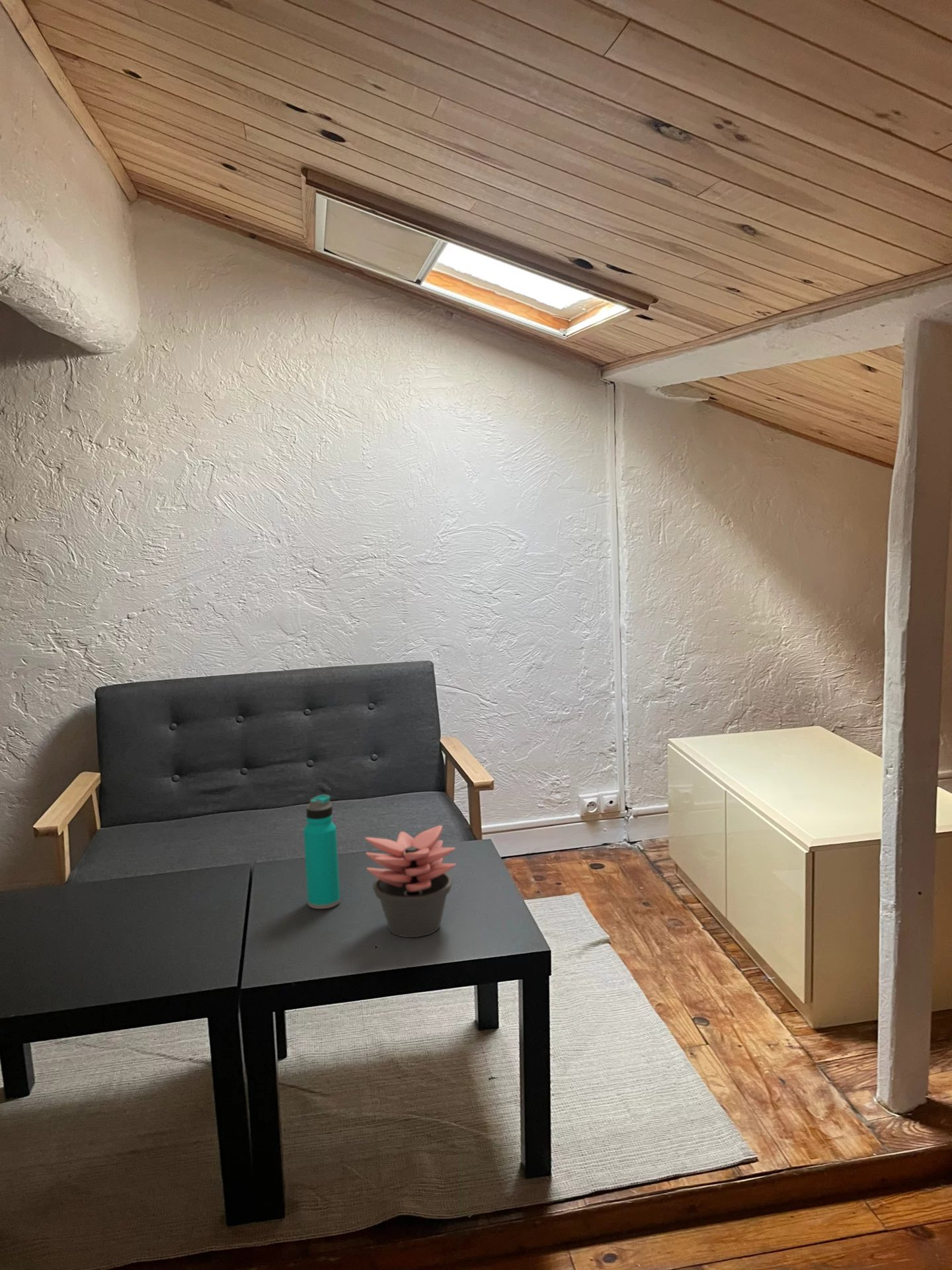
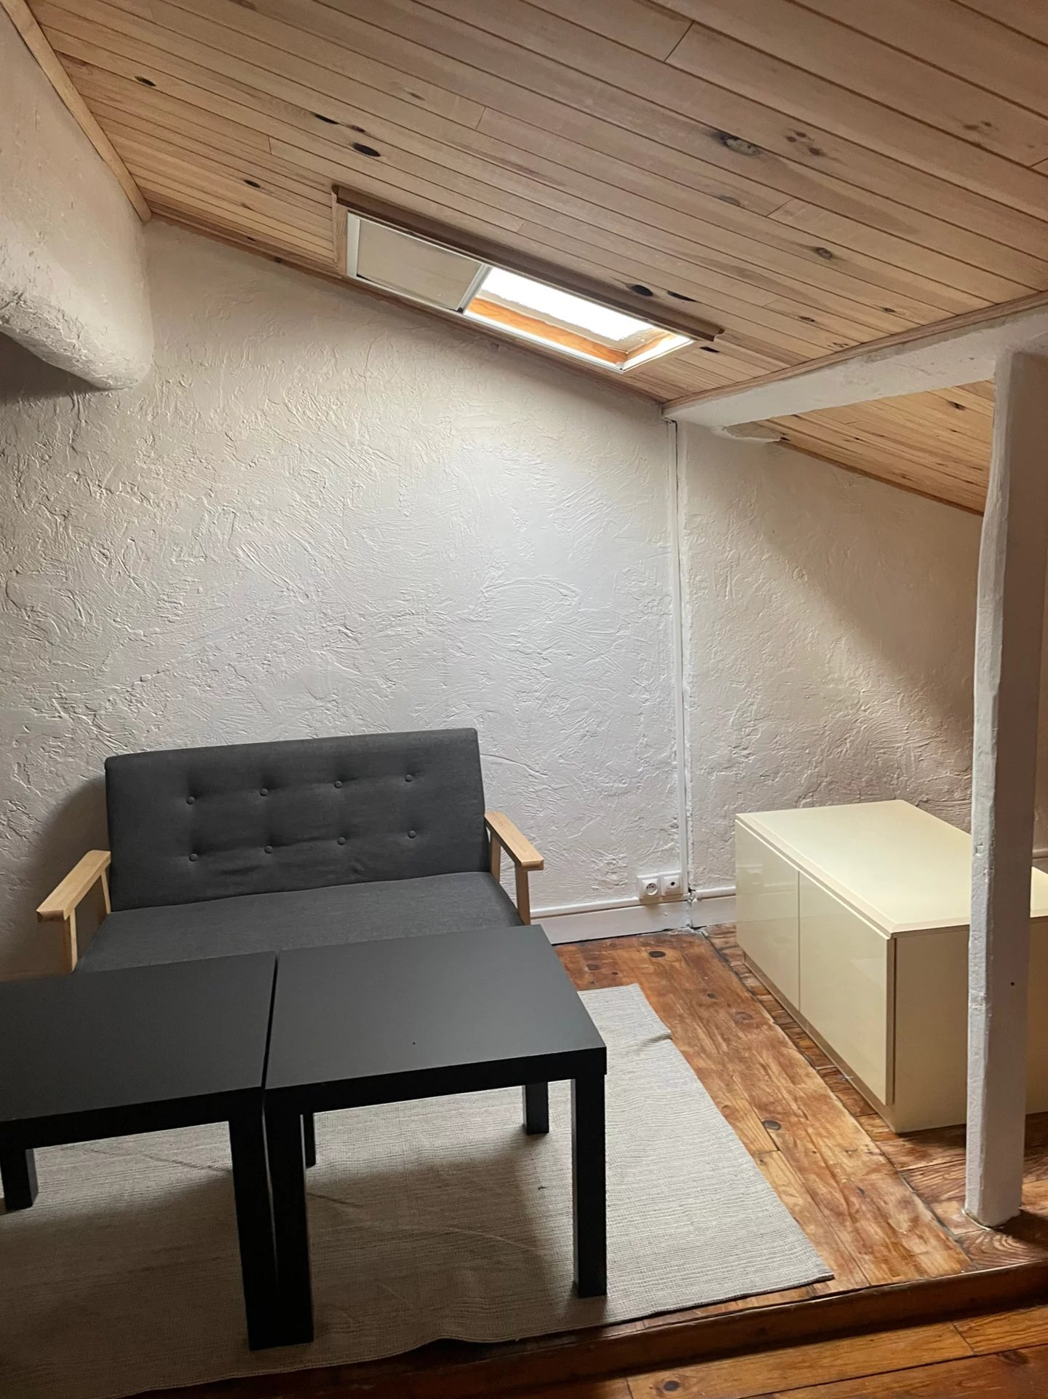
- succulent plant (412, 882)
- water bottle (321, 851)
